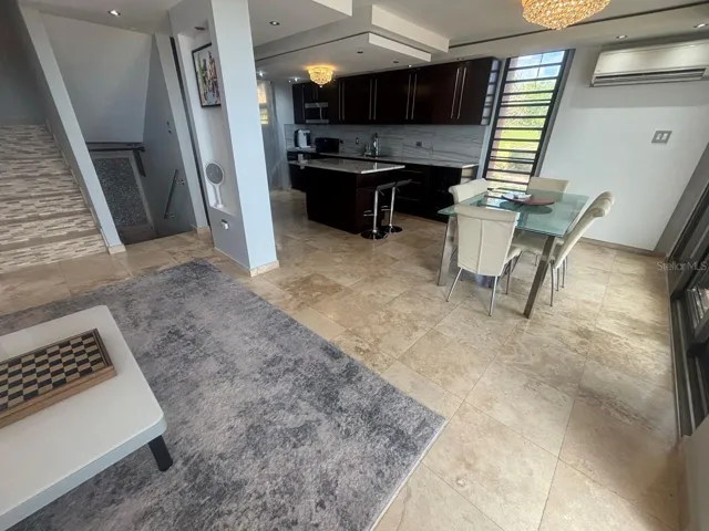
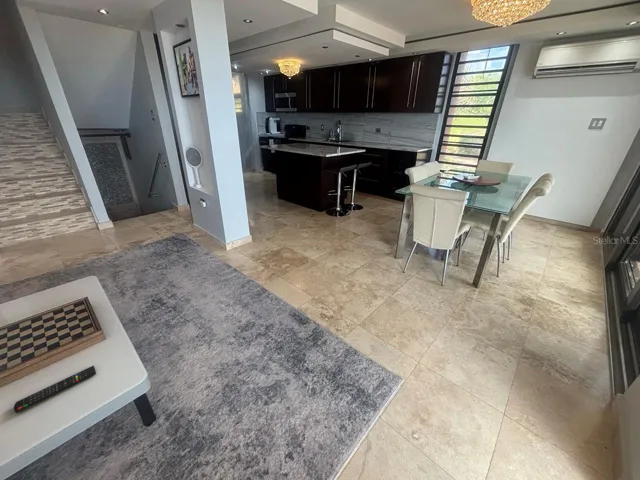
+ remote control (57, 388)
